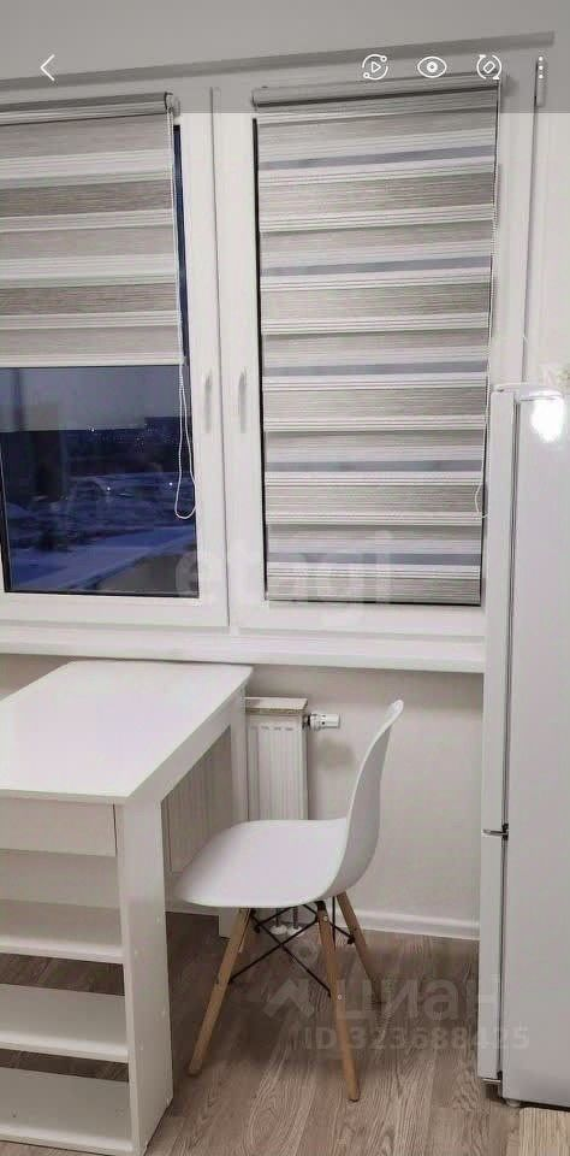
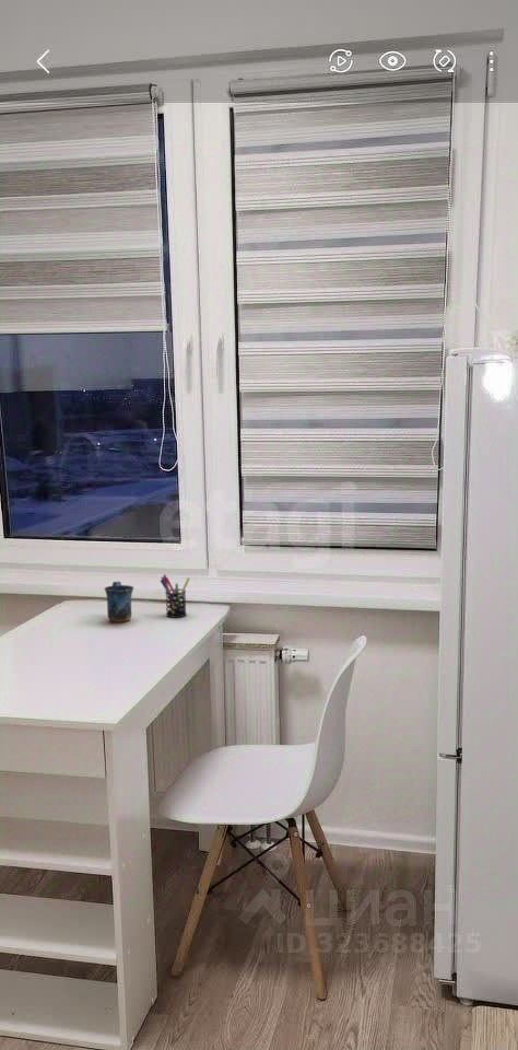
+ pen holder (174, 595)
+ mug (120, 600)
